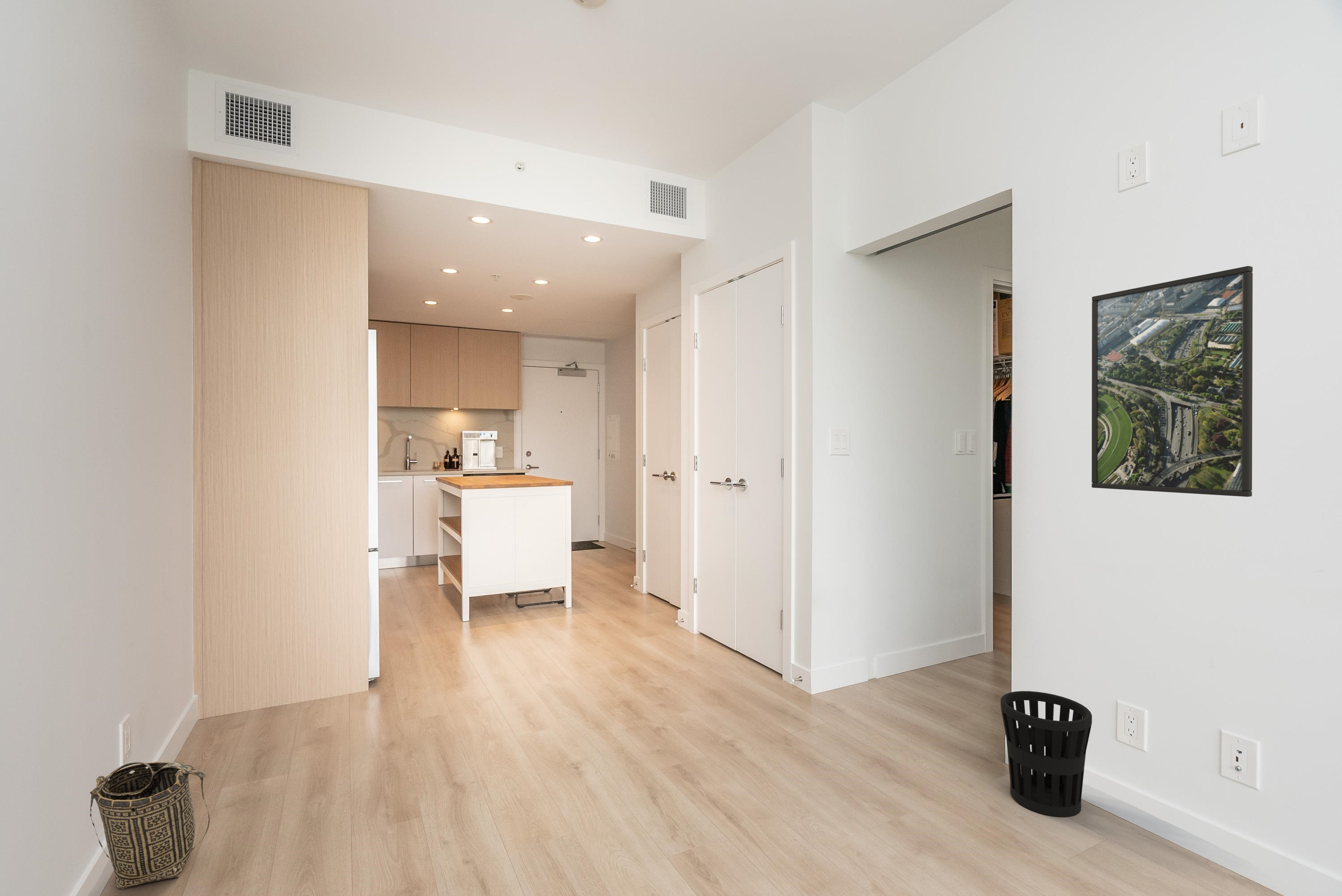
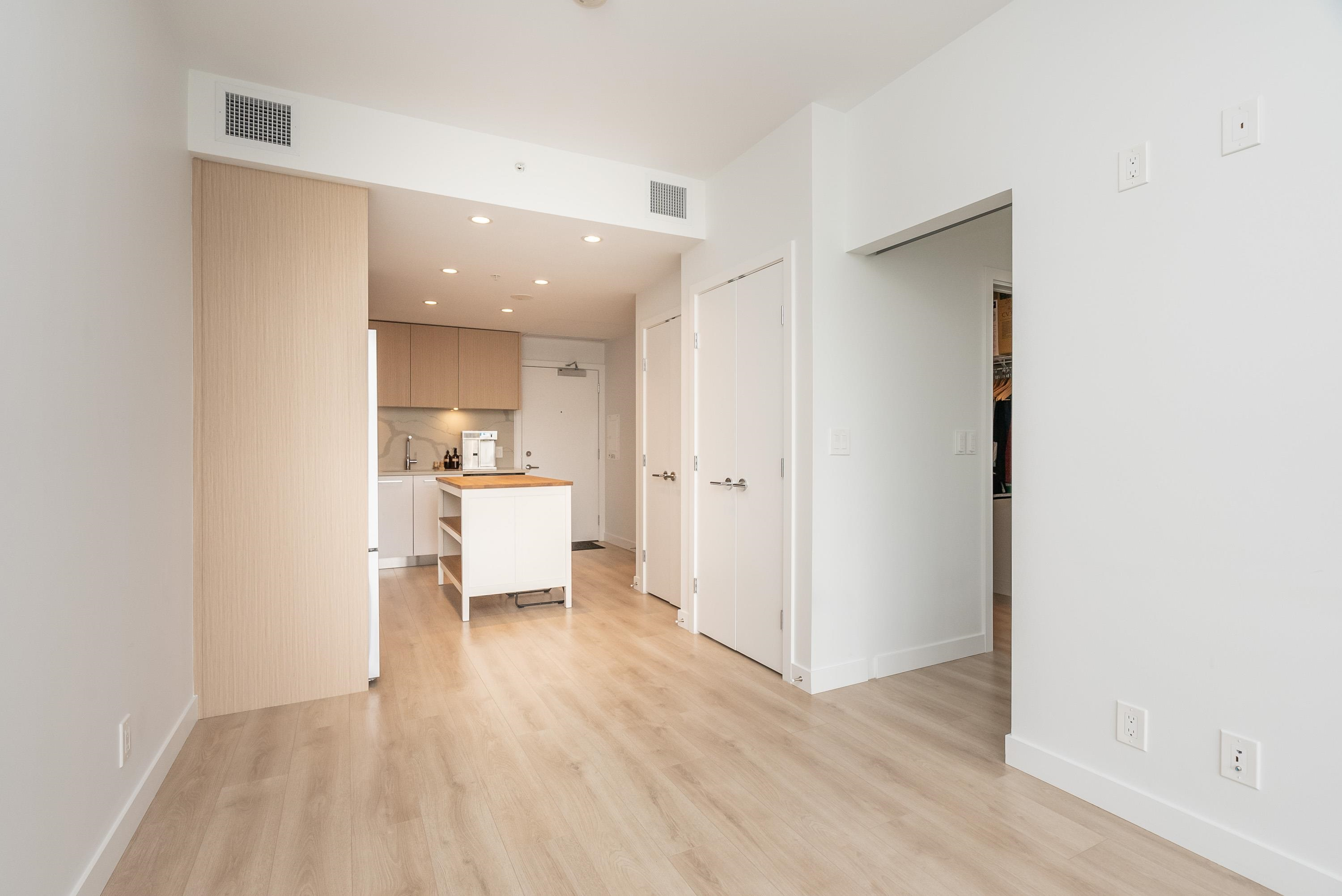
- wastebasket (1044, 752)
- basket (154, 815)
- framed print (1164, 387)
